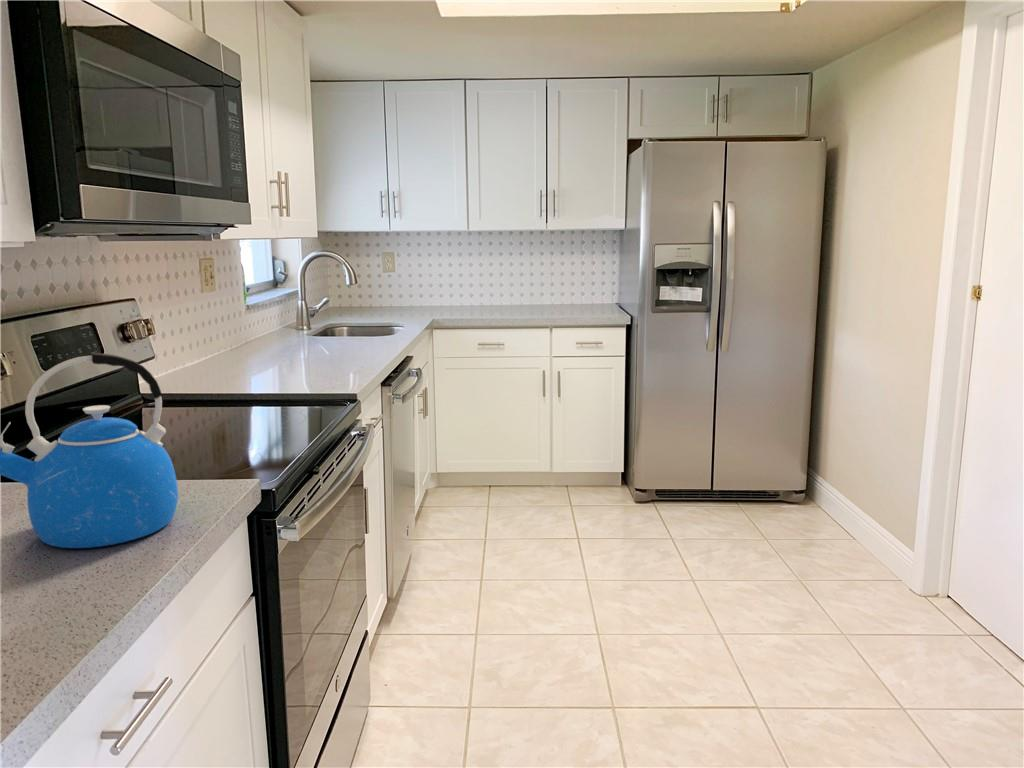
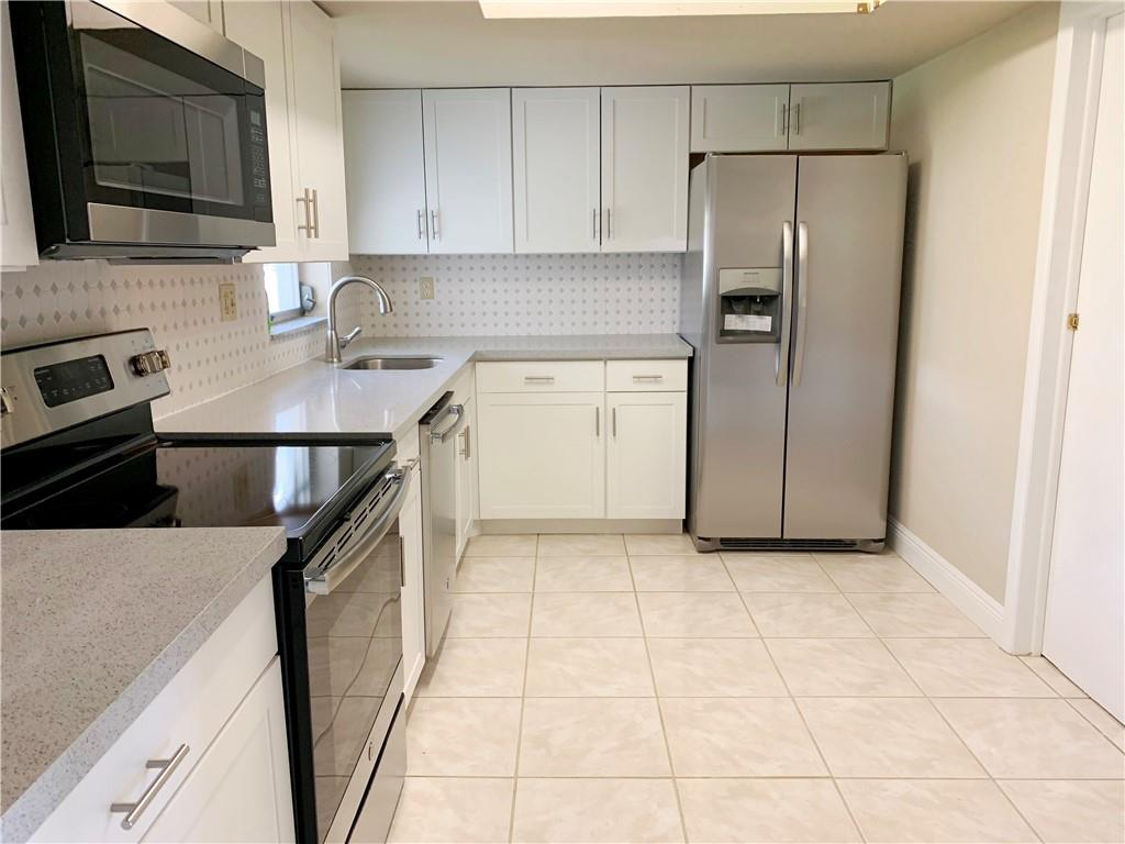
- kettle (81, 443)
